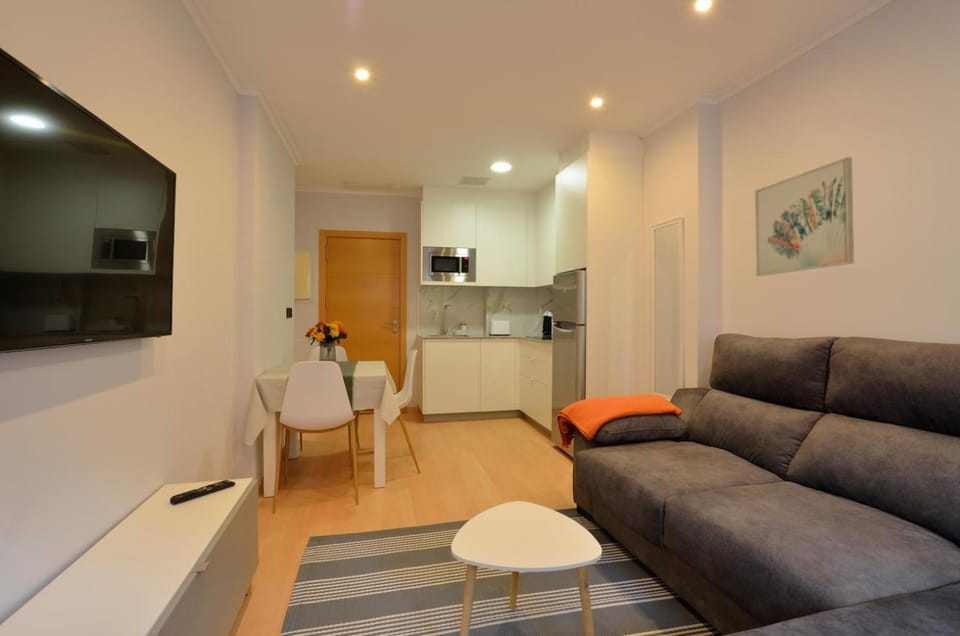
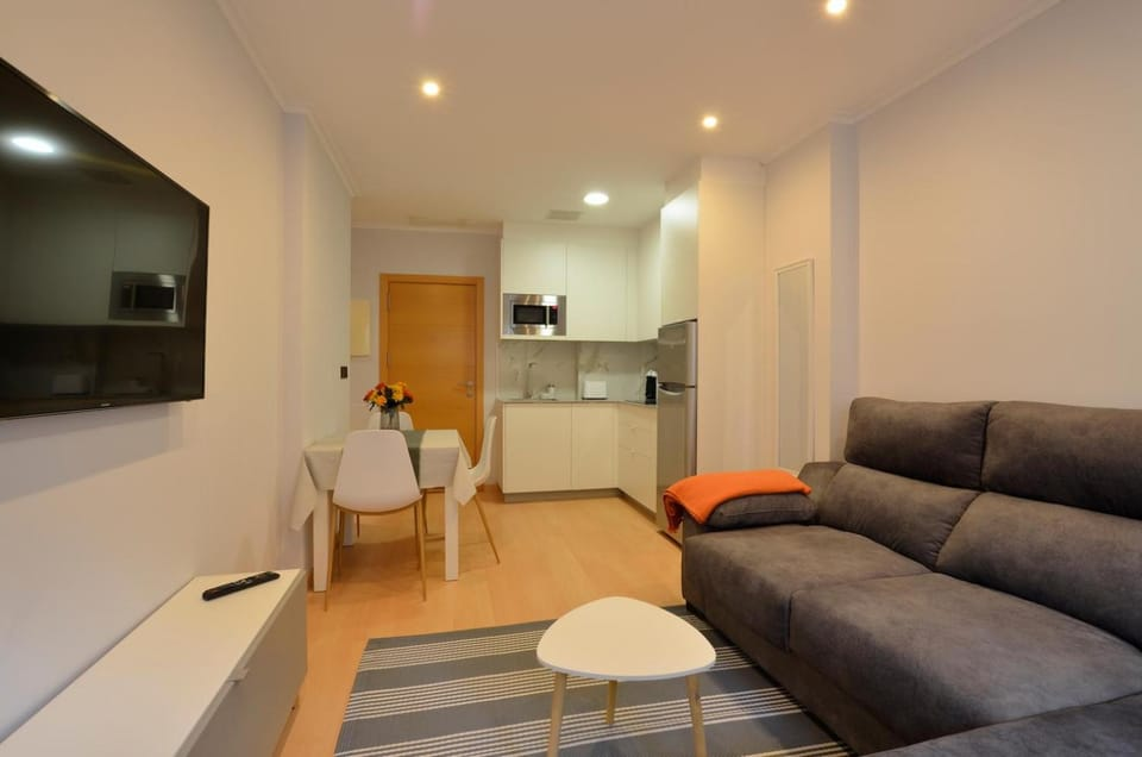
- wall art (799, 222)
